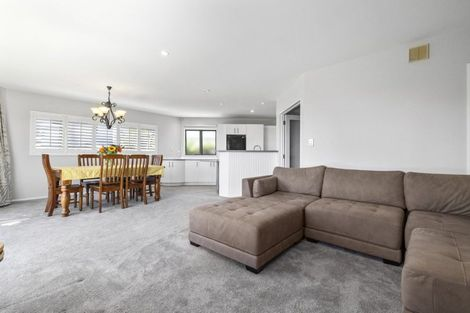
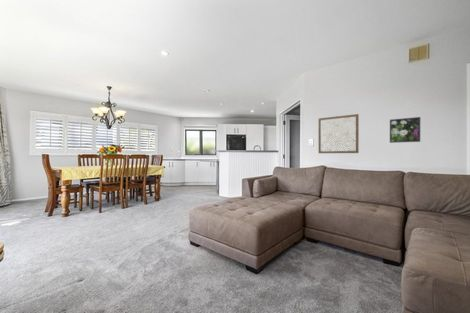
+ wall art (335, 134)
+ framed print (404, 130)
